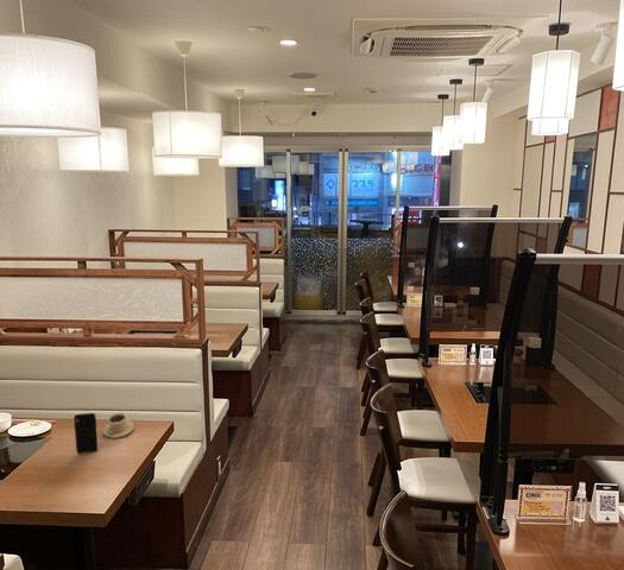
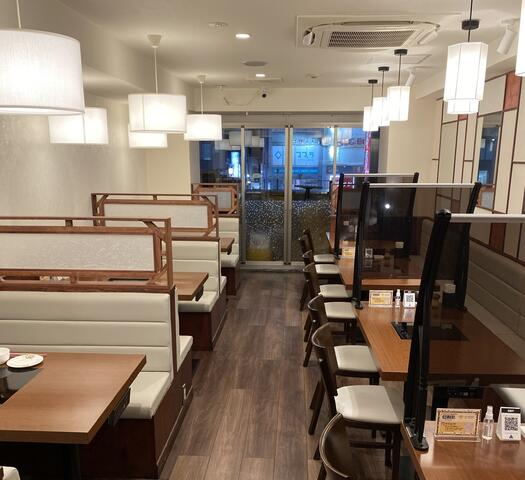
- smartphone (86, 433)
- cup (118, 424)
